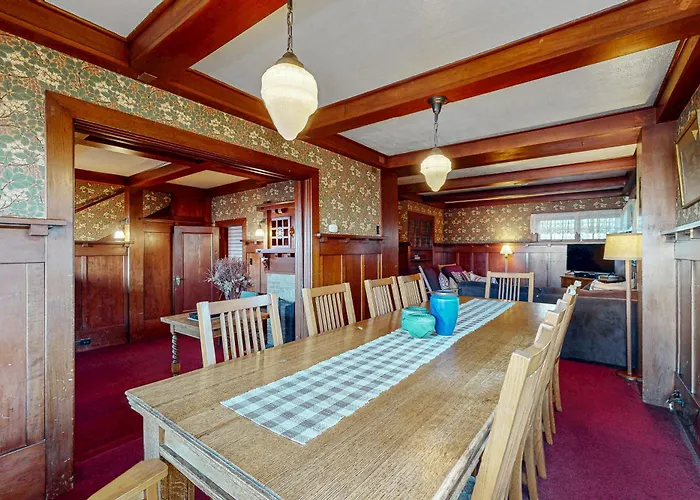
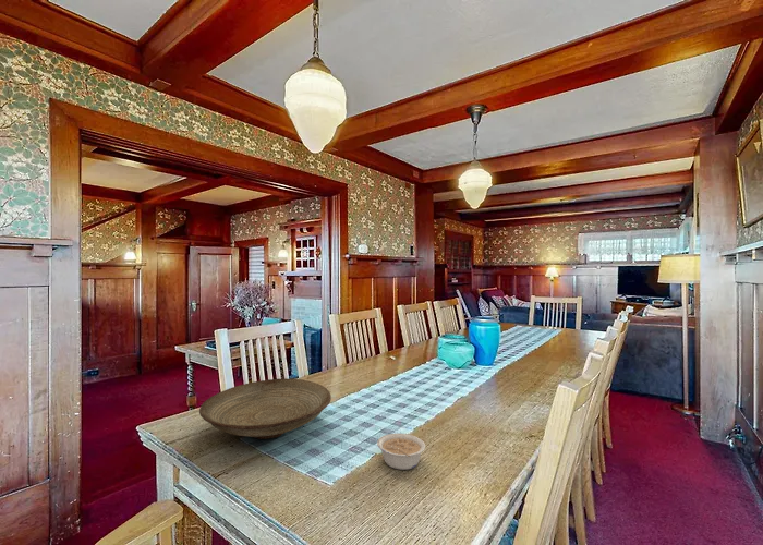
+ decorative bowl (268, 413)
+ legume (402, 451)
